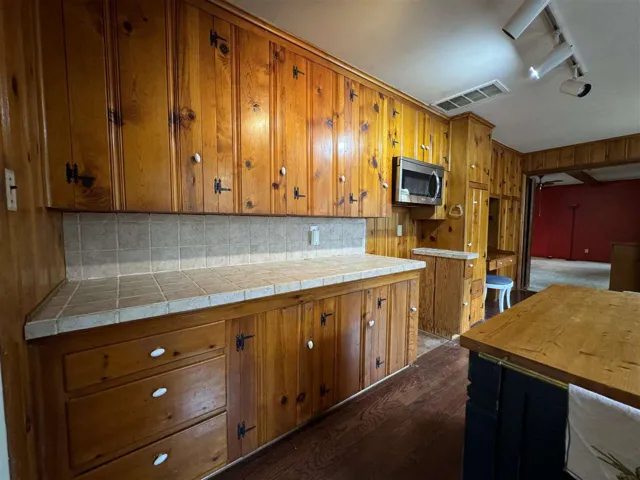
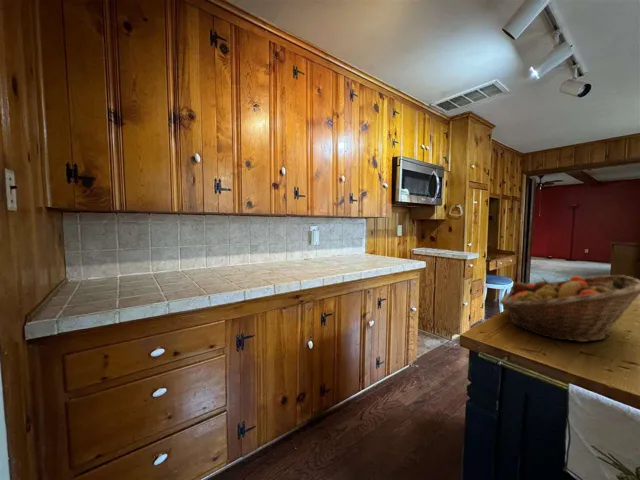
+ fruit basket (564, 300)
